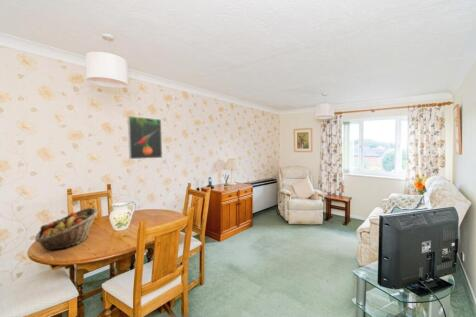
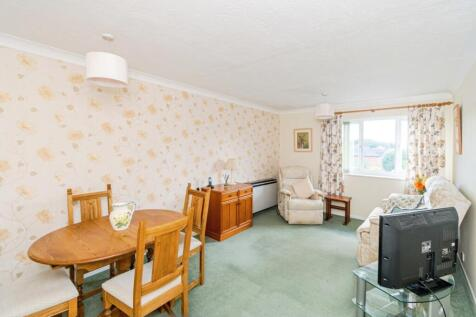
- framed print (145, 138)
- fruit basket (68, 227)
